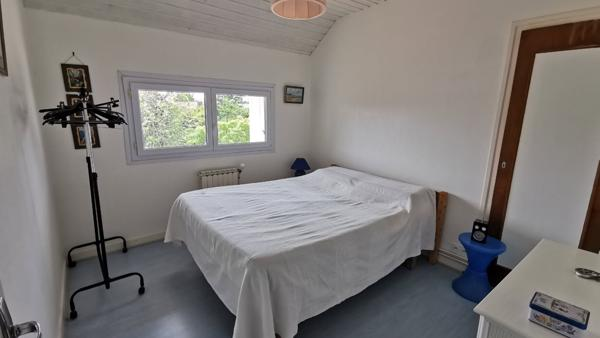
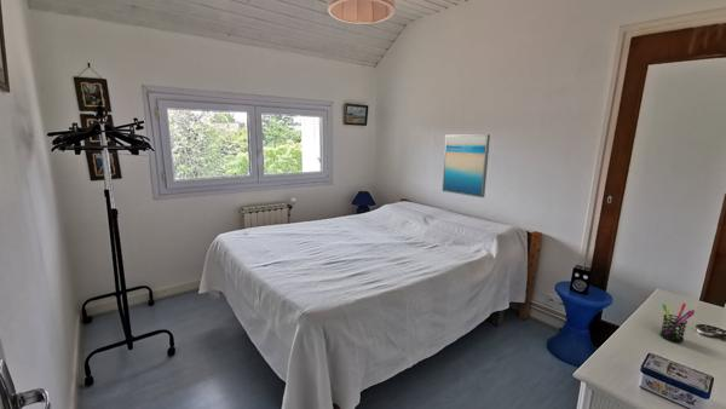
+ pen holder (673, 321)
+ wall art (463, 165)
